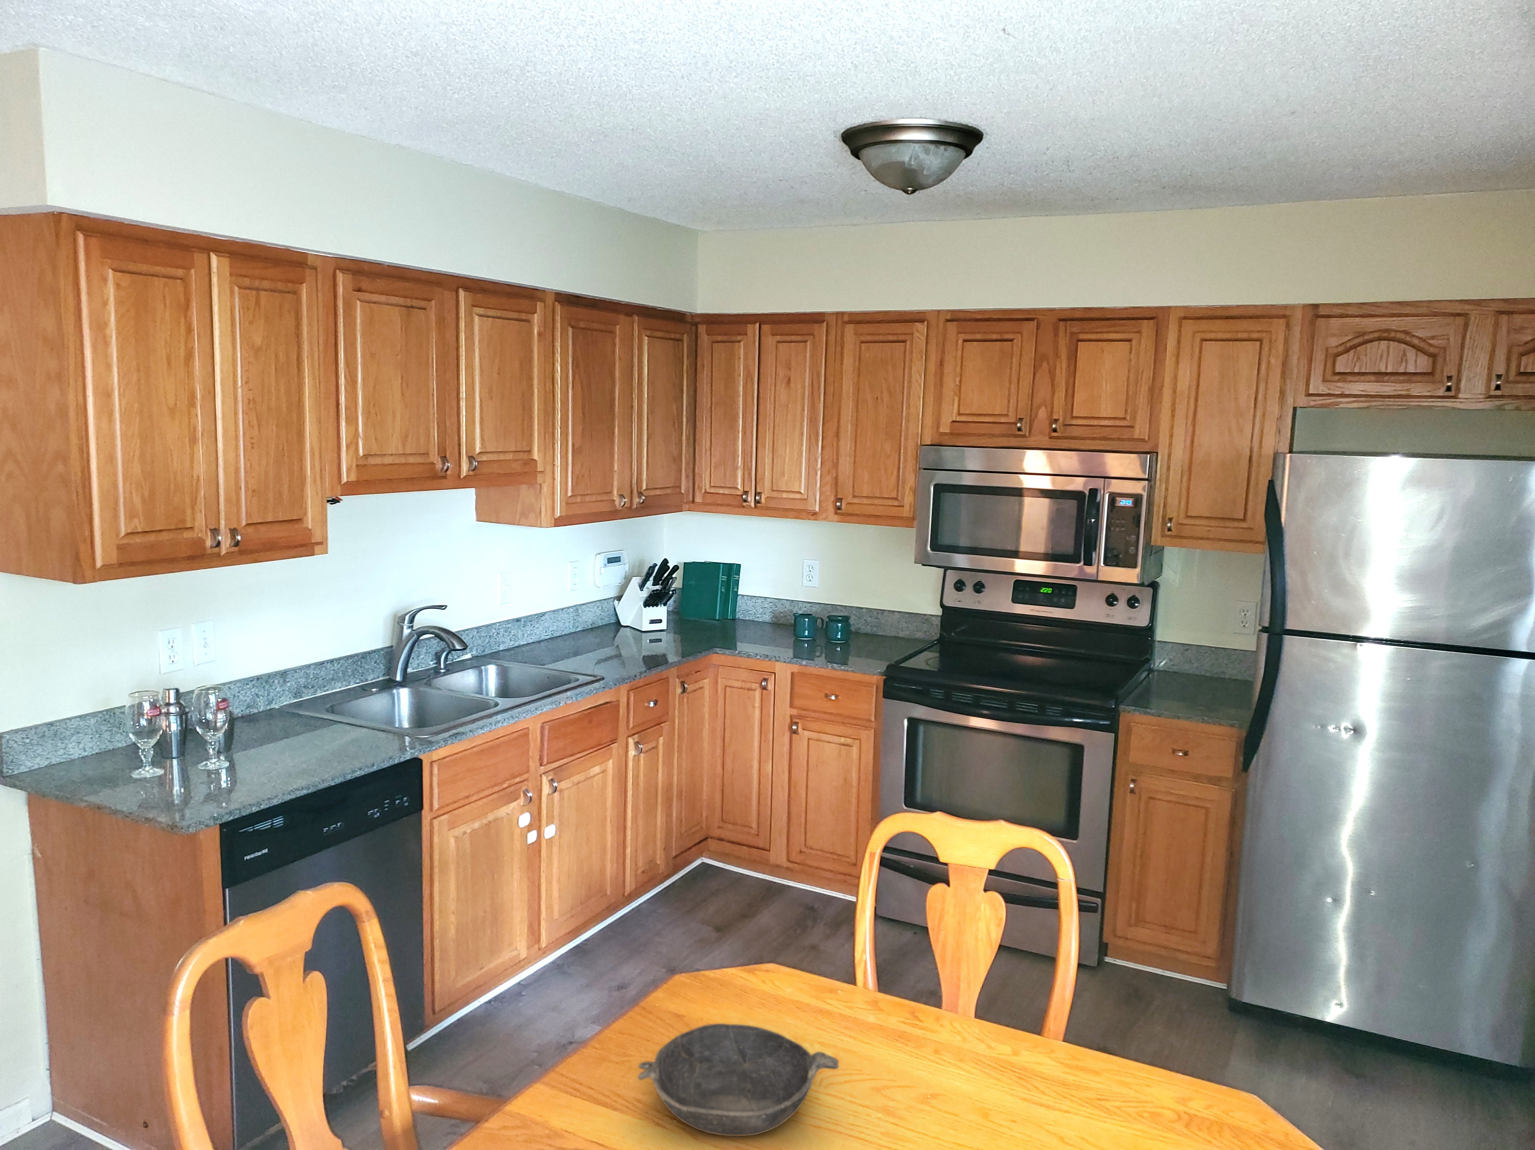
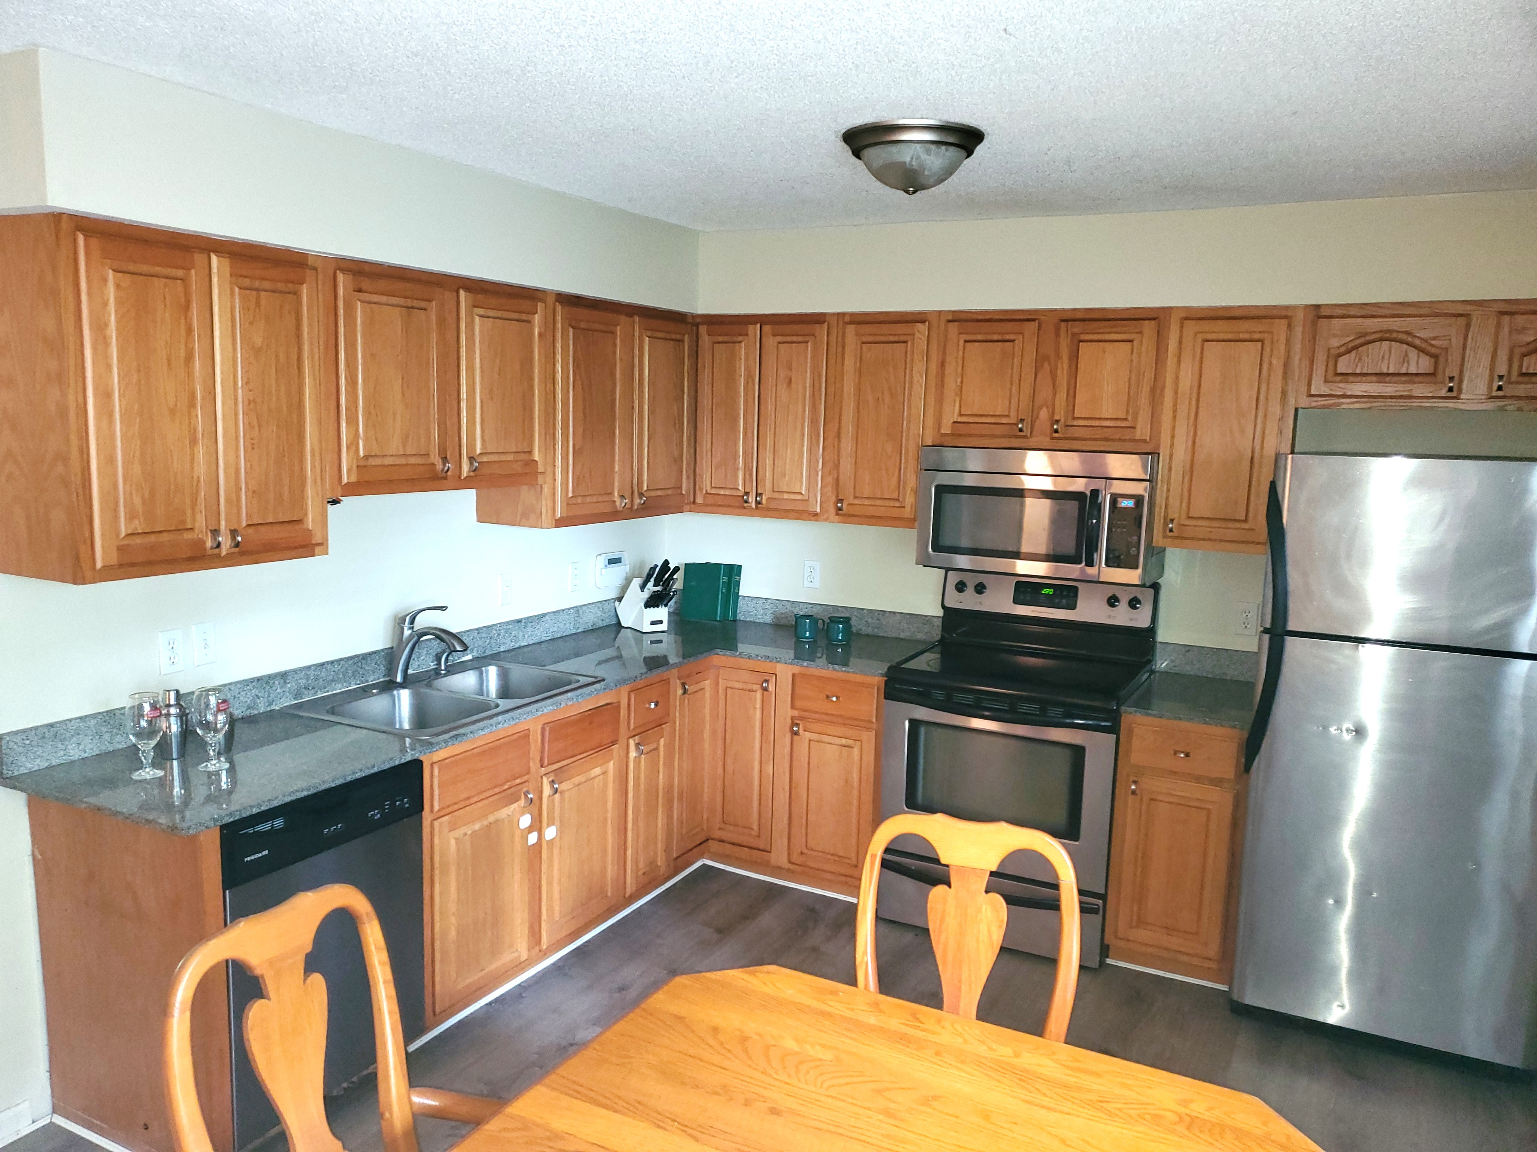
- bowl (738, 1079)
